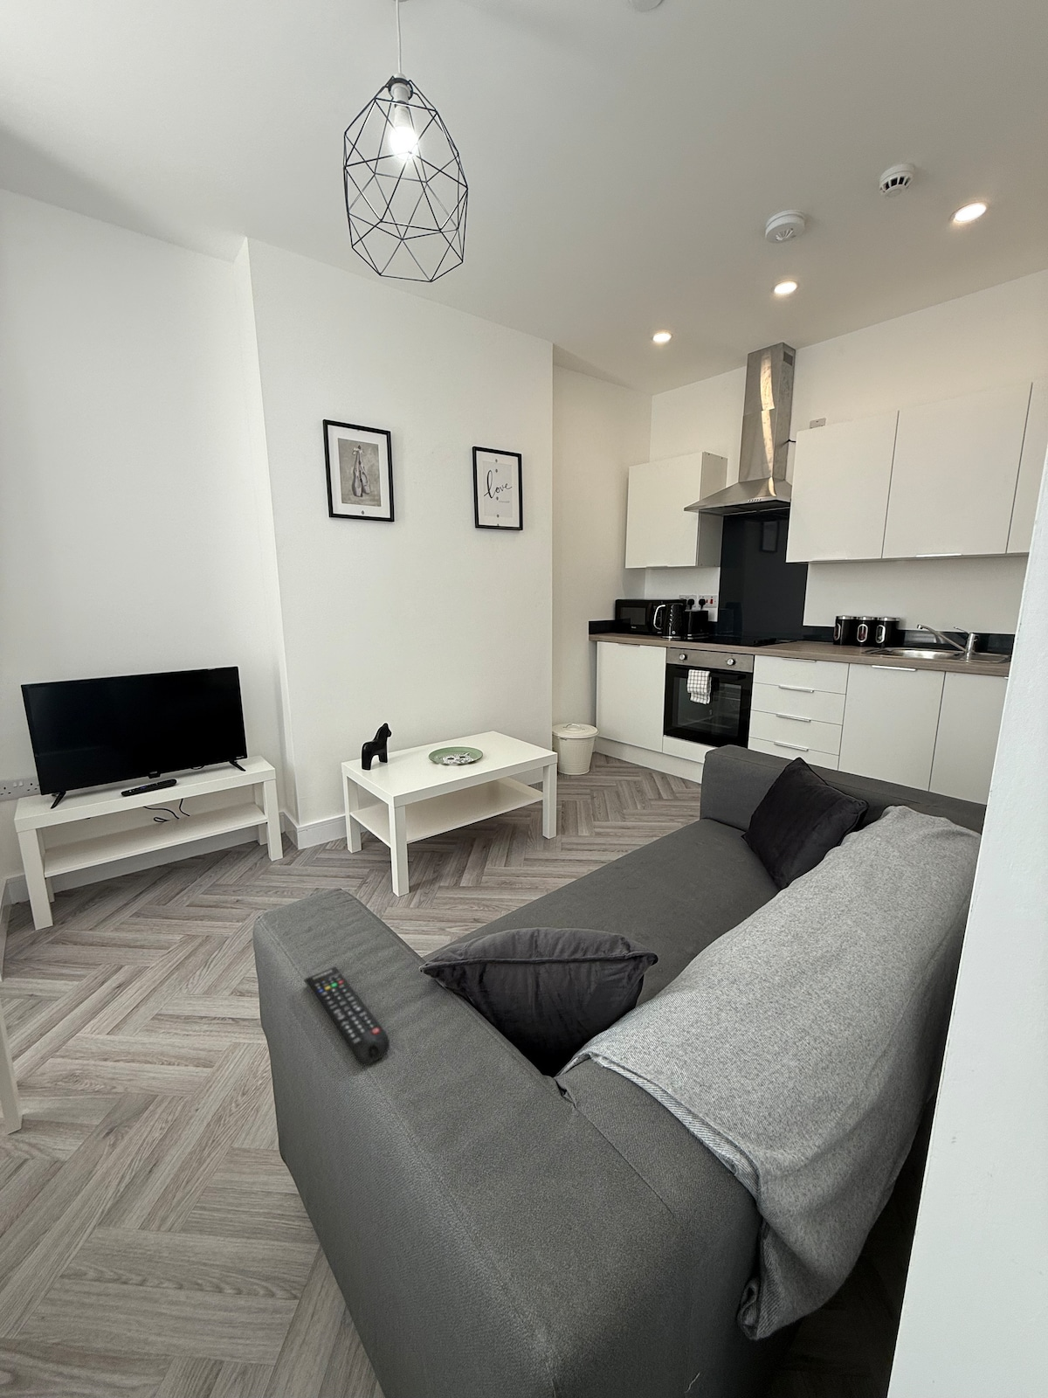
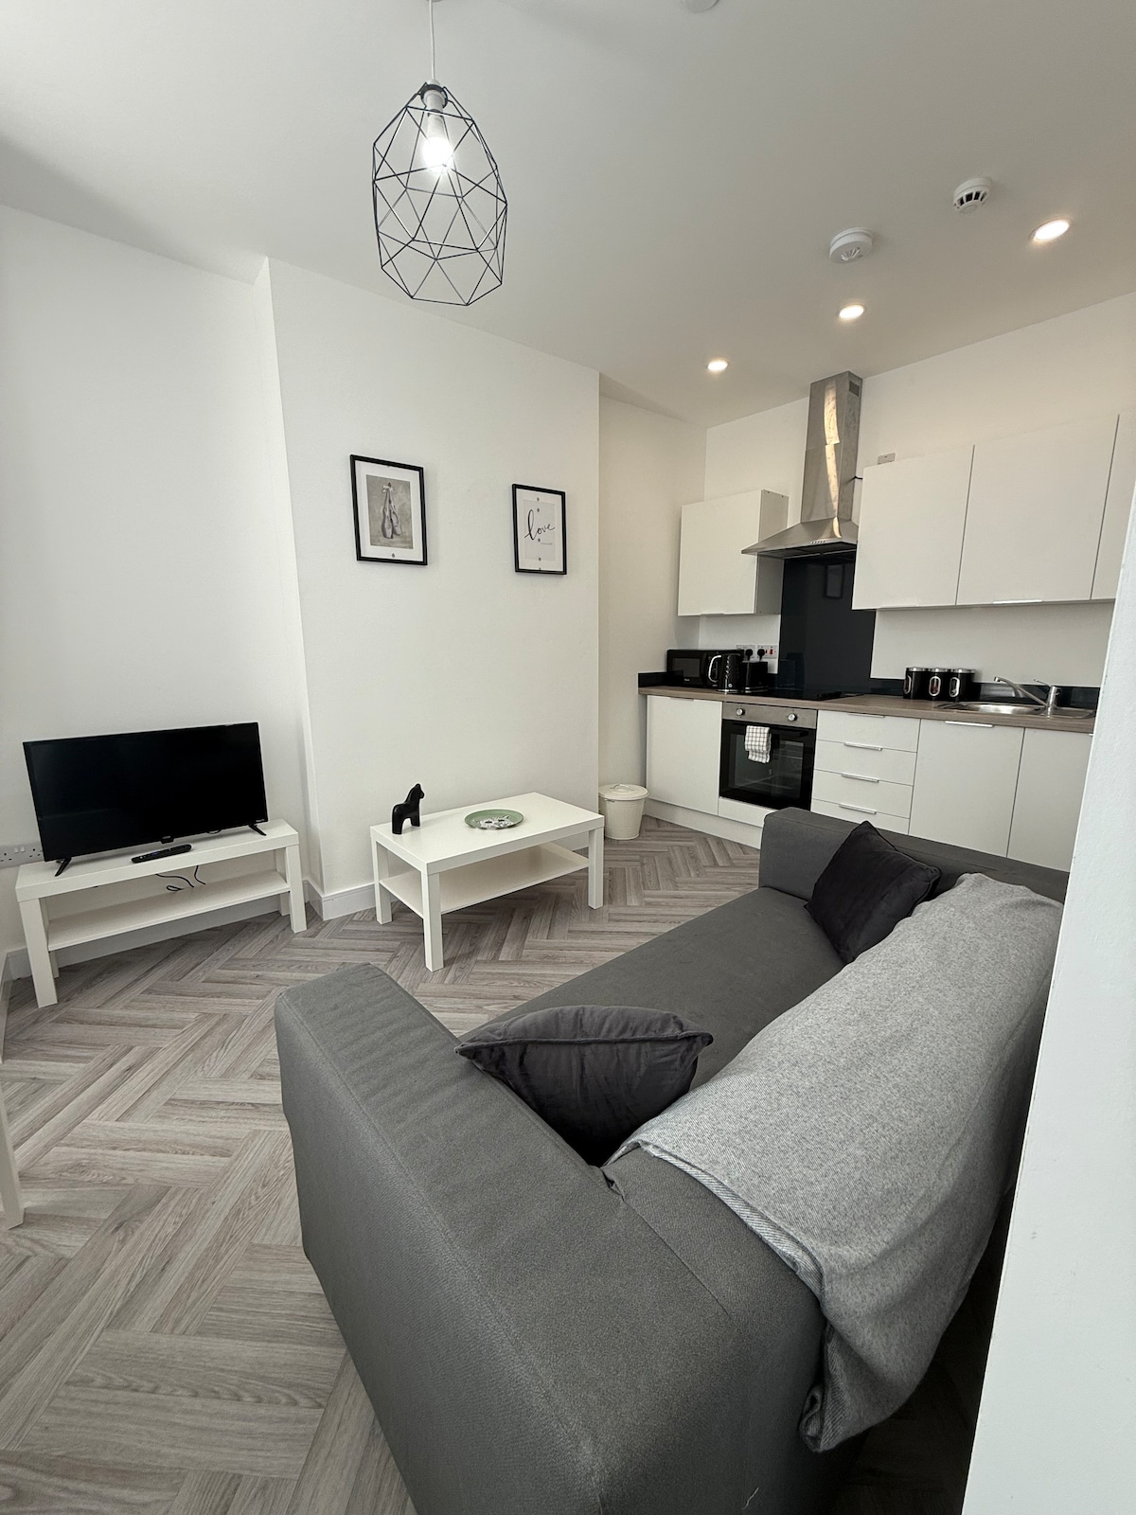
- remote control (343, 1009)
